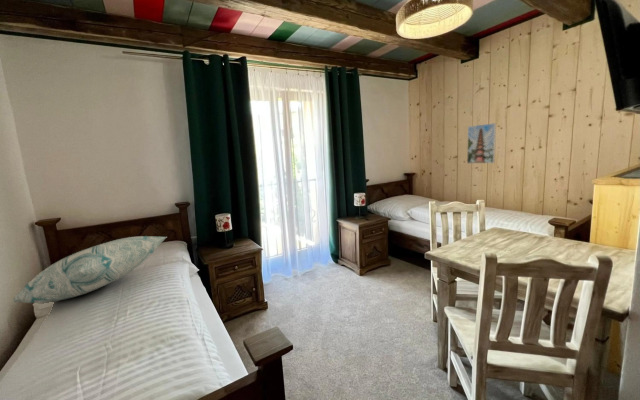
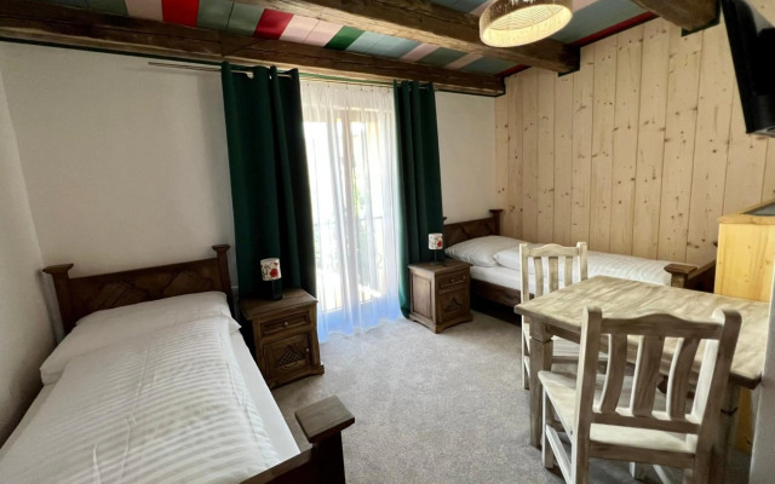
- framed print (480, 144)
- decorative pillow (100, 266)
